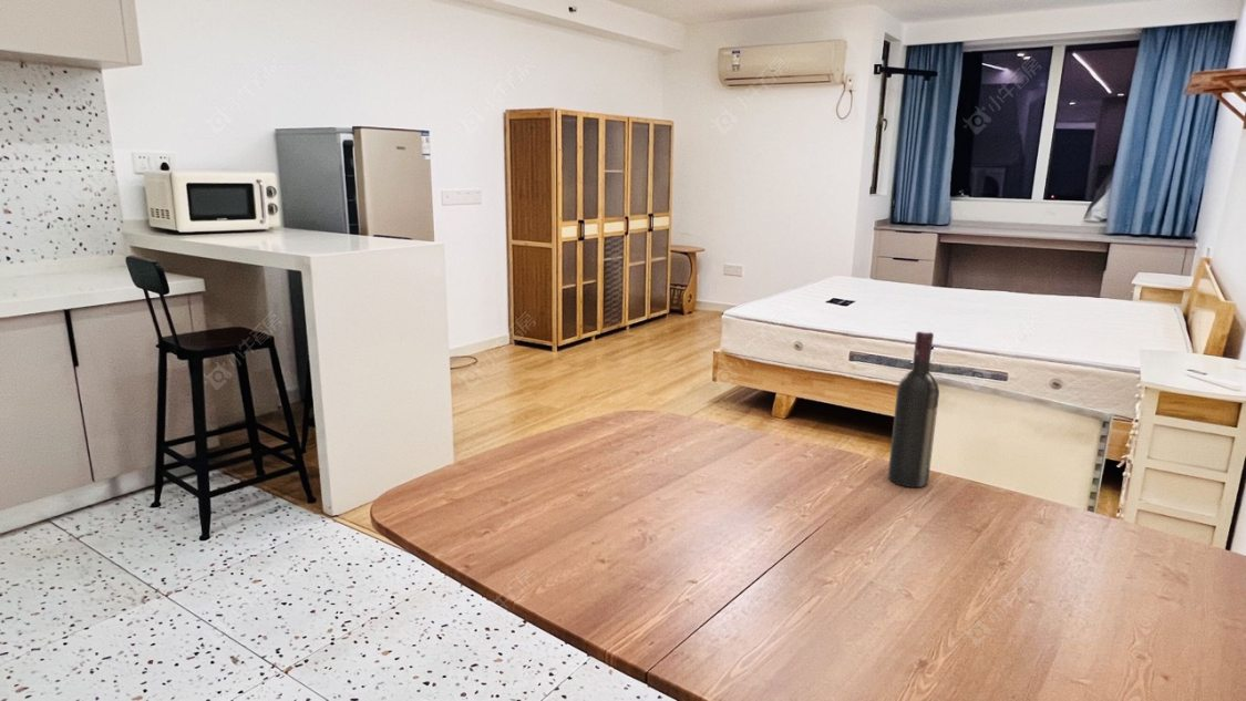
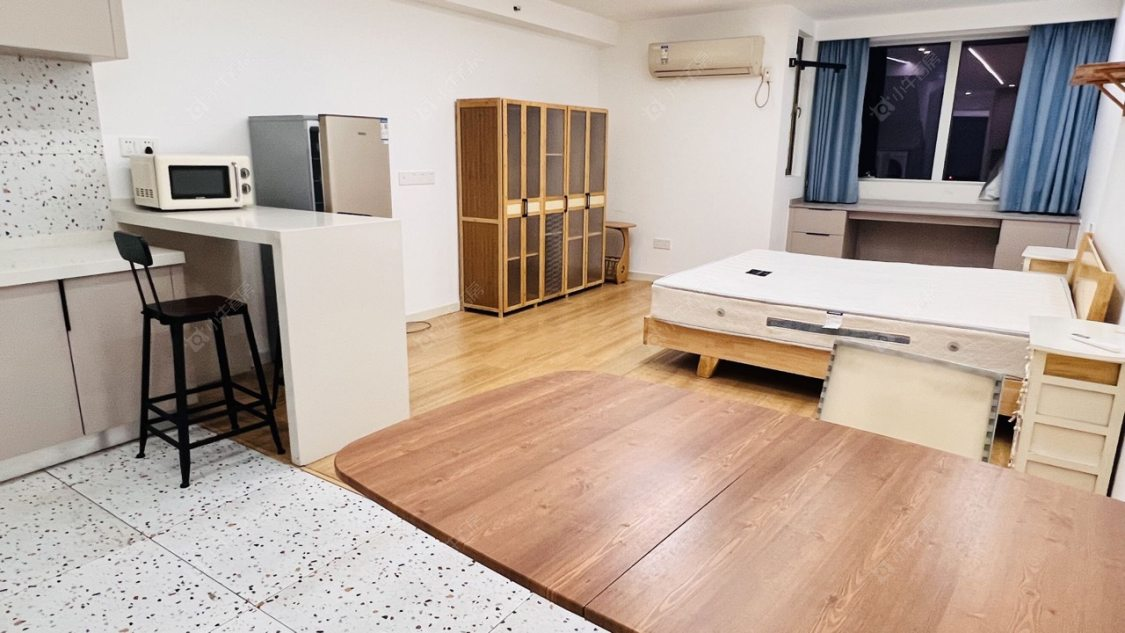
- wine bottle (916, 408)
